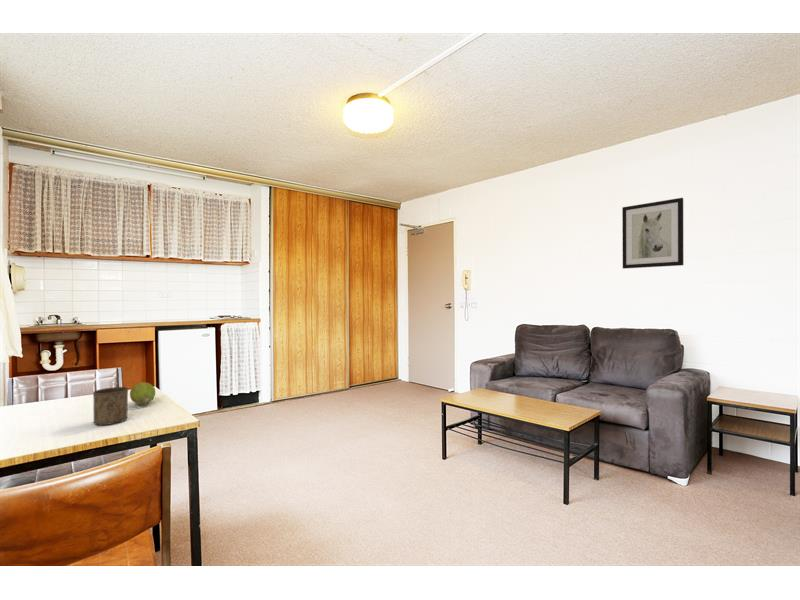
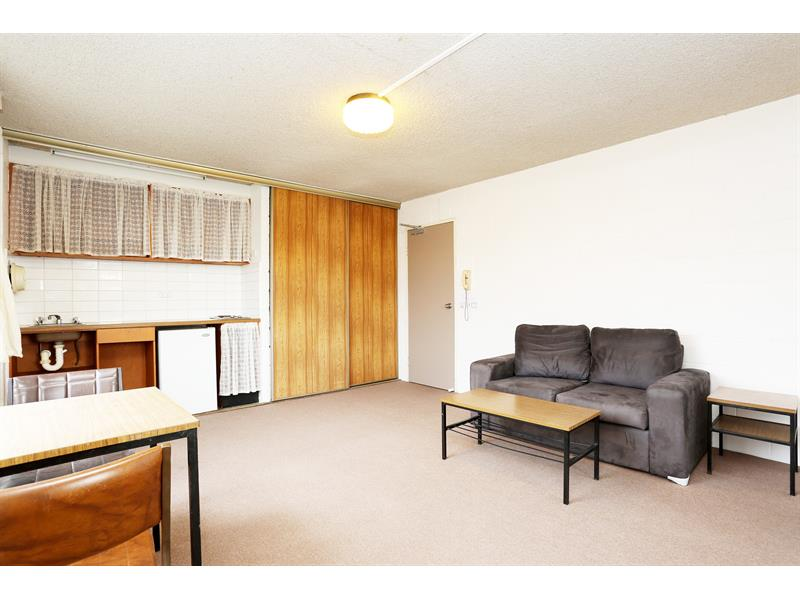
- wall art (651, 235)
- fruit (143, 393)
- cup (111, 405)
